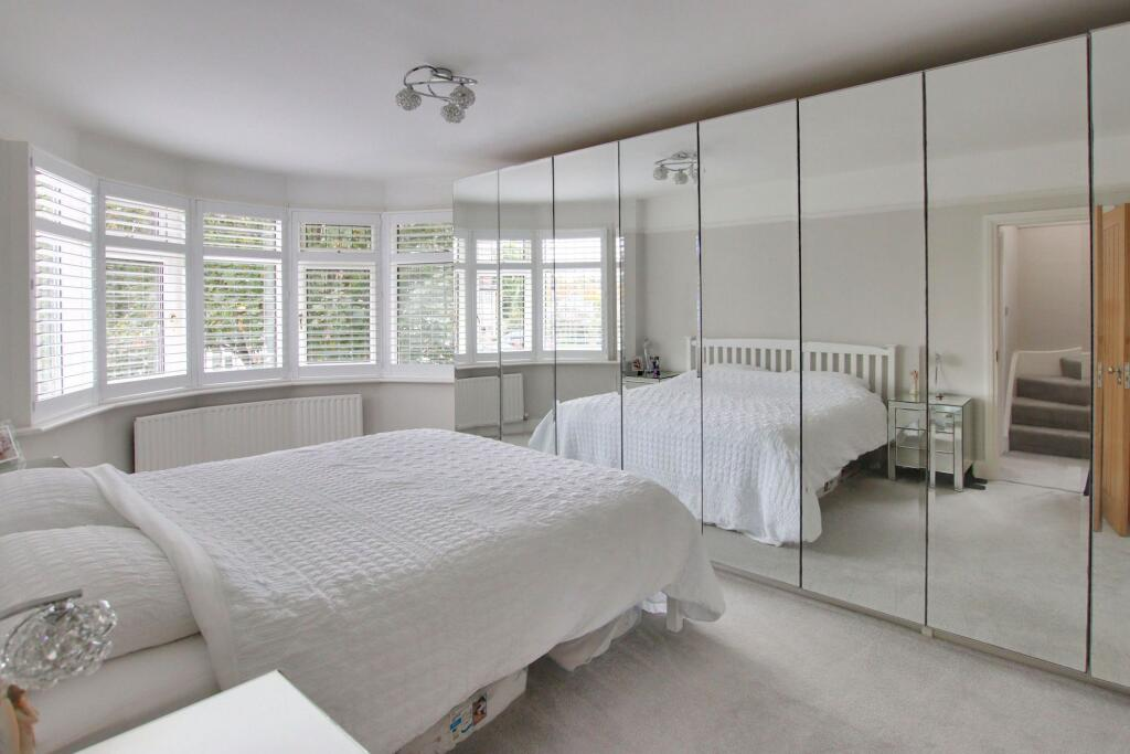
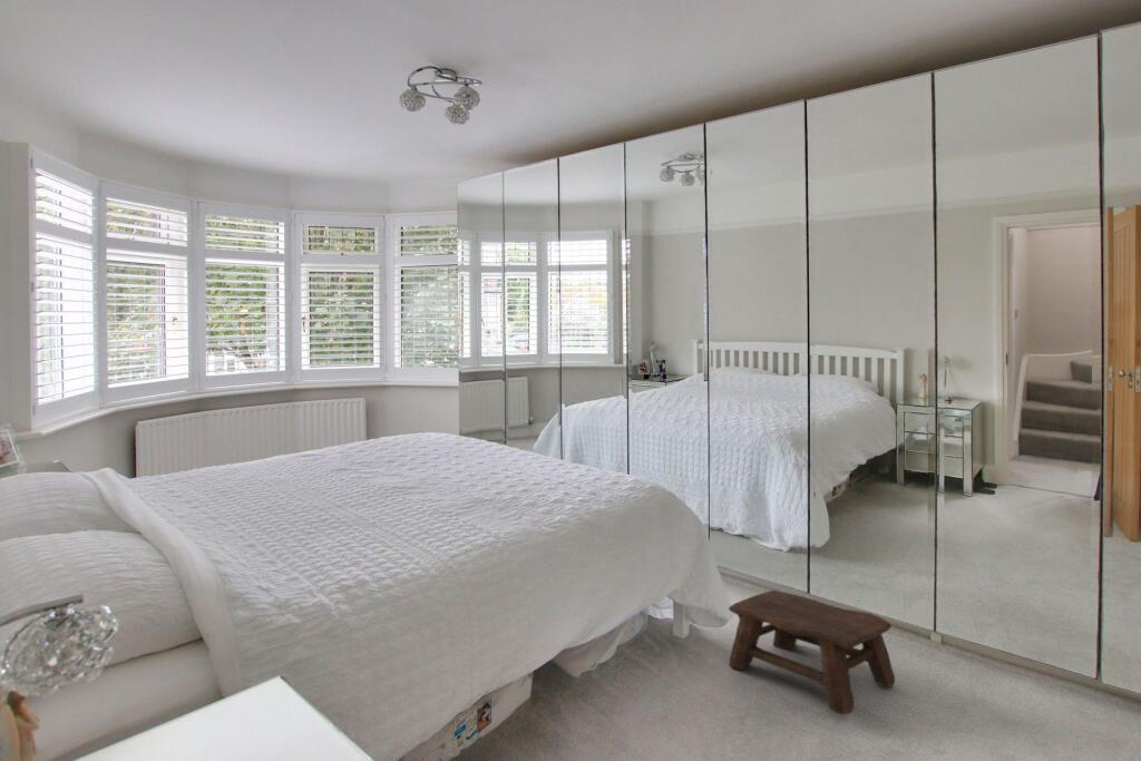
+ stool (810, 643)
